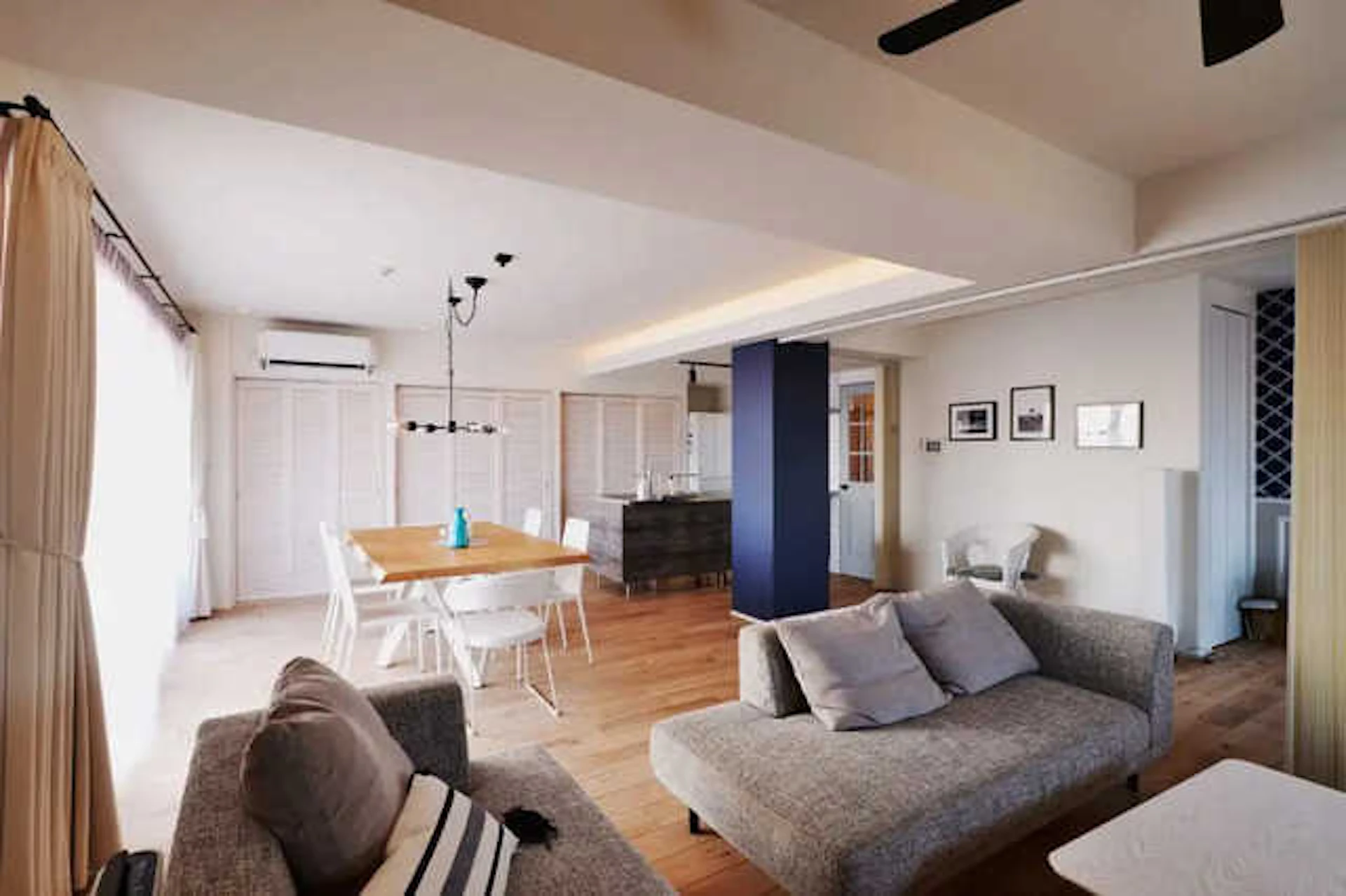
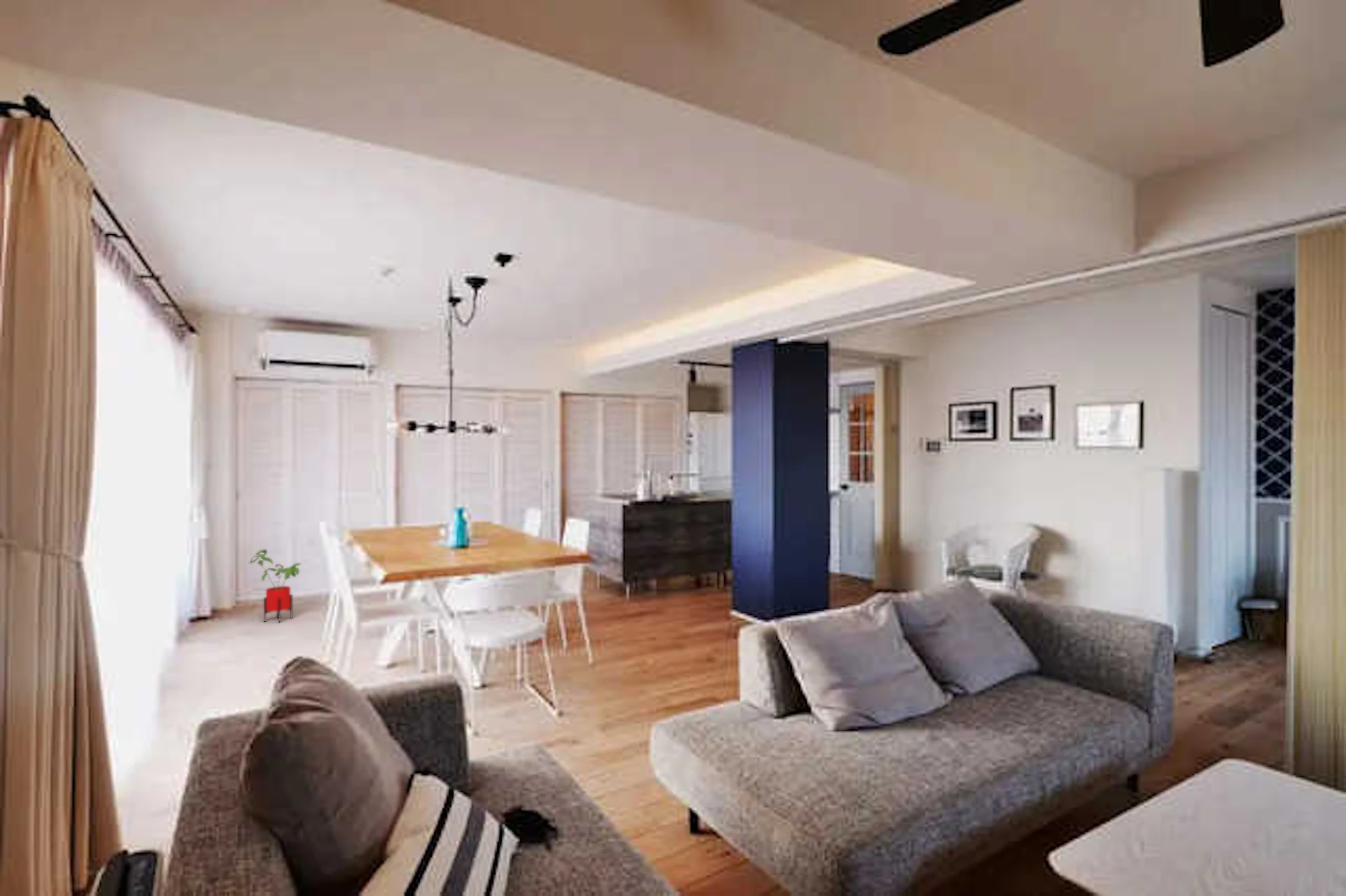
+ house plant (273, 584)
